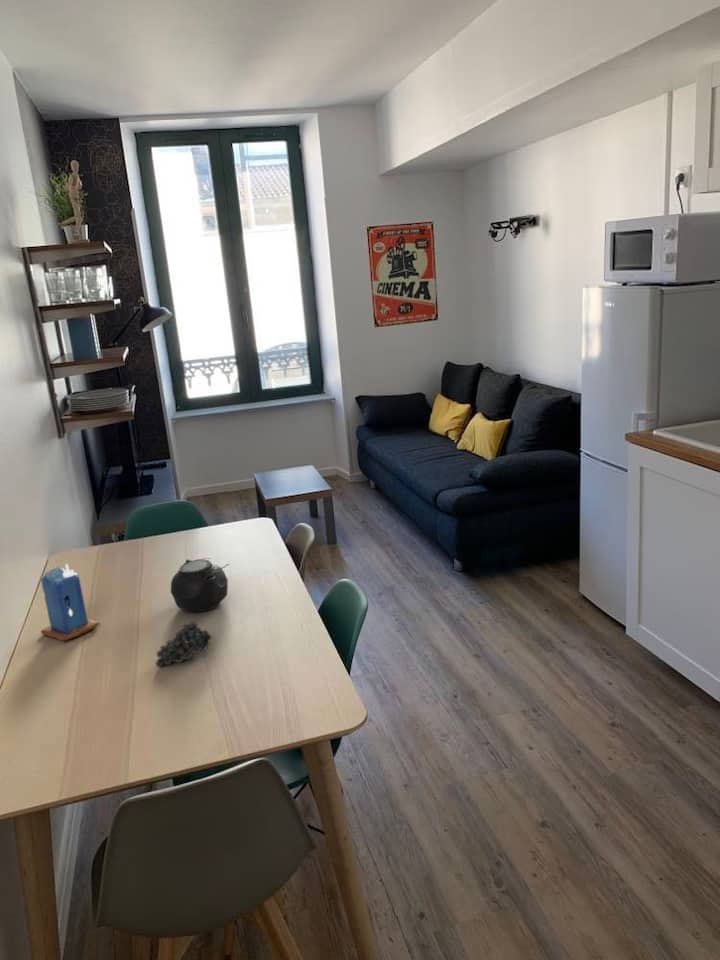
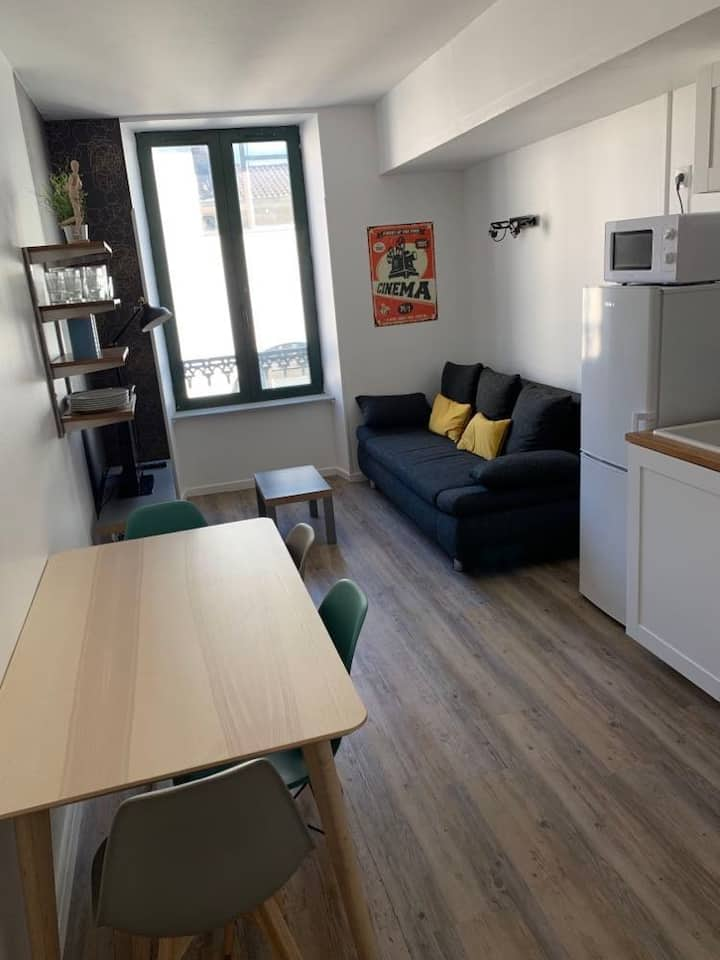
- teapot (201, 587)
- candle (64, 597)
- fruit (182, 640)
